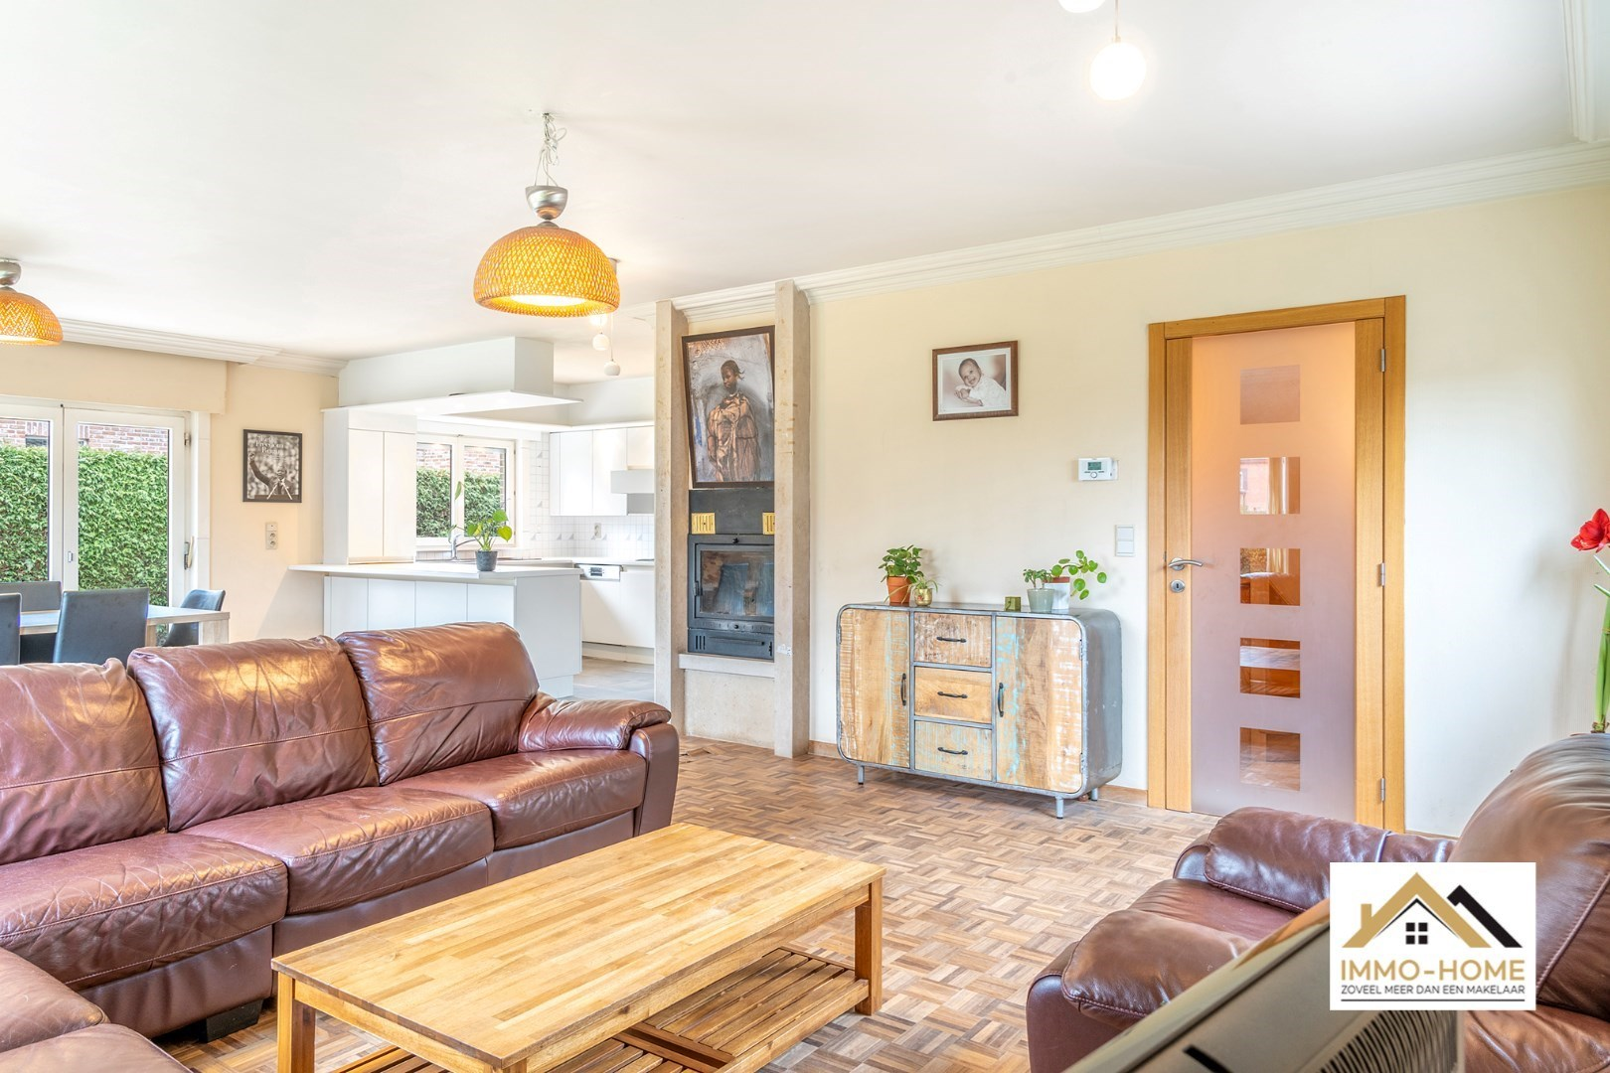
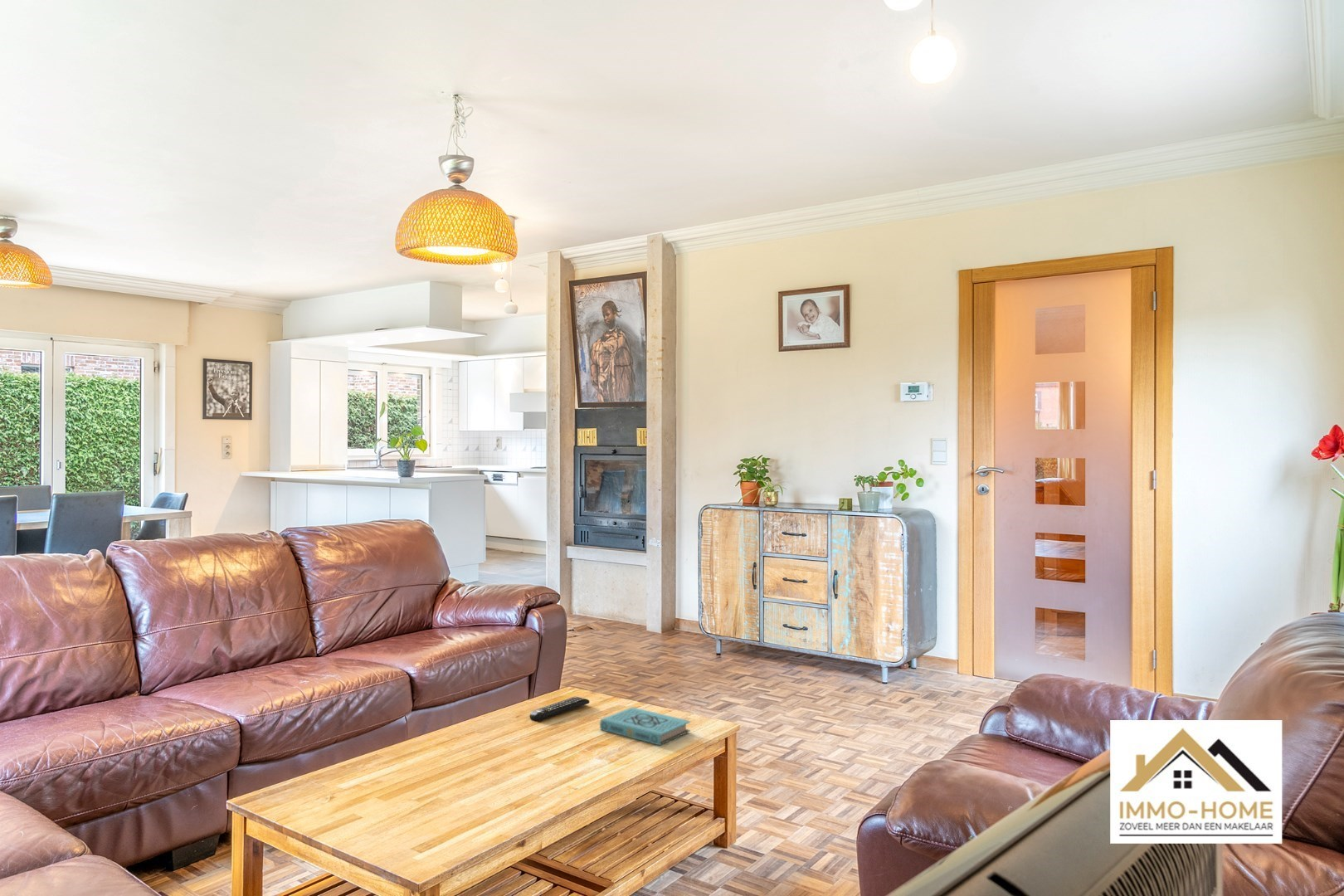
+ book (645, 725)
+ remote control (560, 708)
